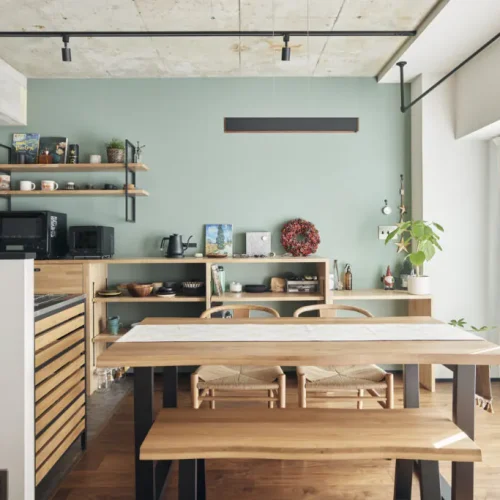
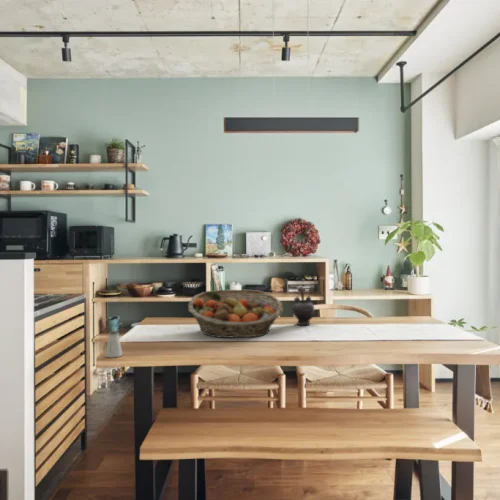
+ saltshaker (113, 343)
+ teapot (303, 305)
+ fruit basket (235, 312)
